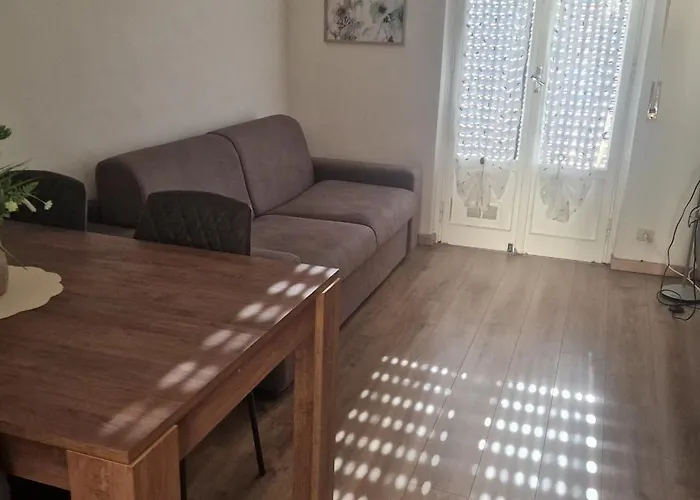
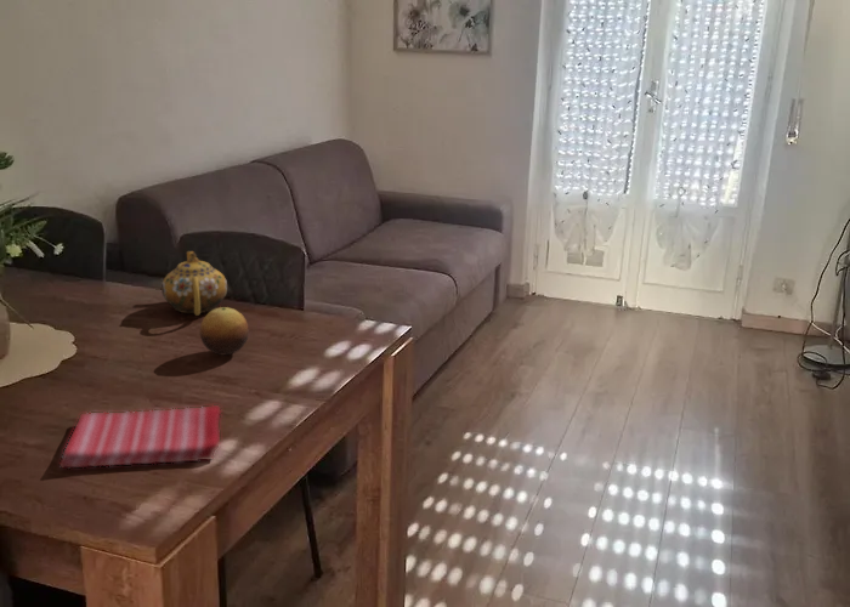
+ dish towel (146, 432)
+ teapot (194, 279)
+ fruit (223, 330)
